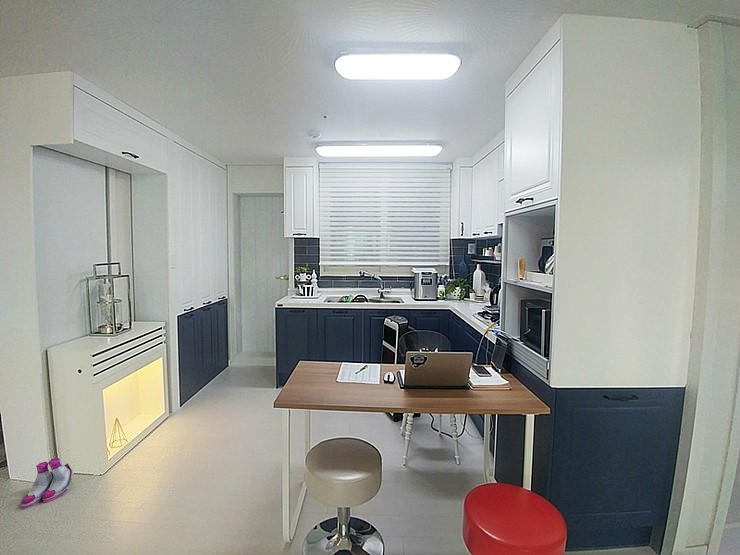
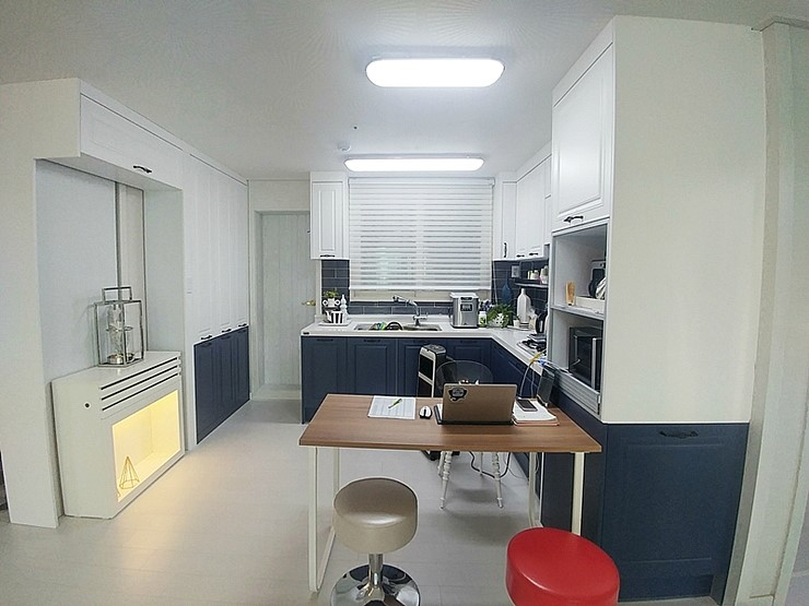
- boots (47, 478)
